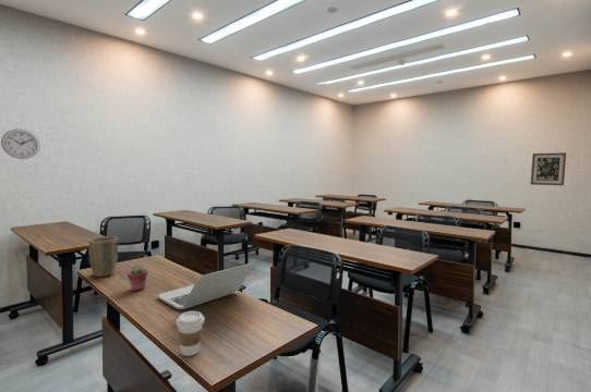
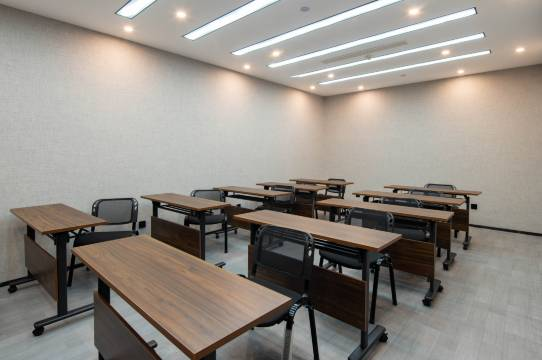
- plant pot (104, 256)
- potted succulent (137, 277)
- wall art (547, 169)
- laptop (205, 279)
- coffee cup (190, 333)
- wall clock (21, 144)
